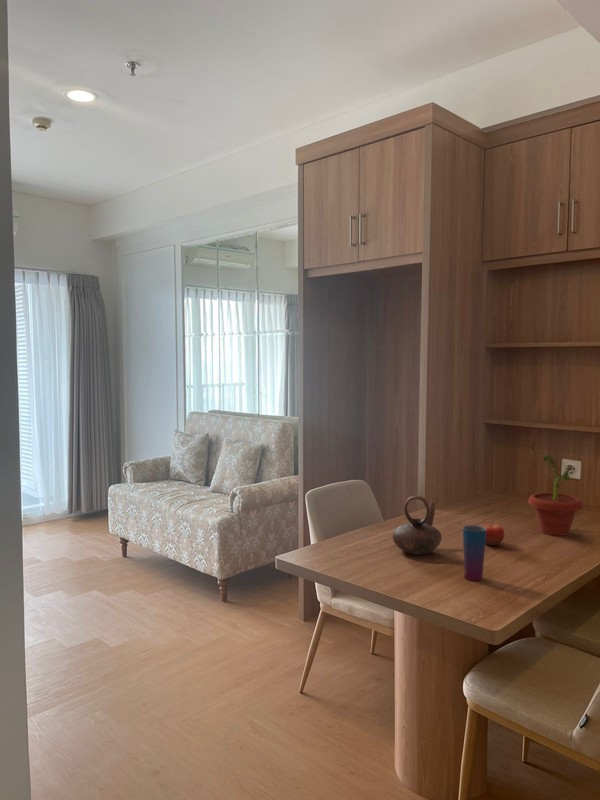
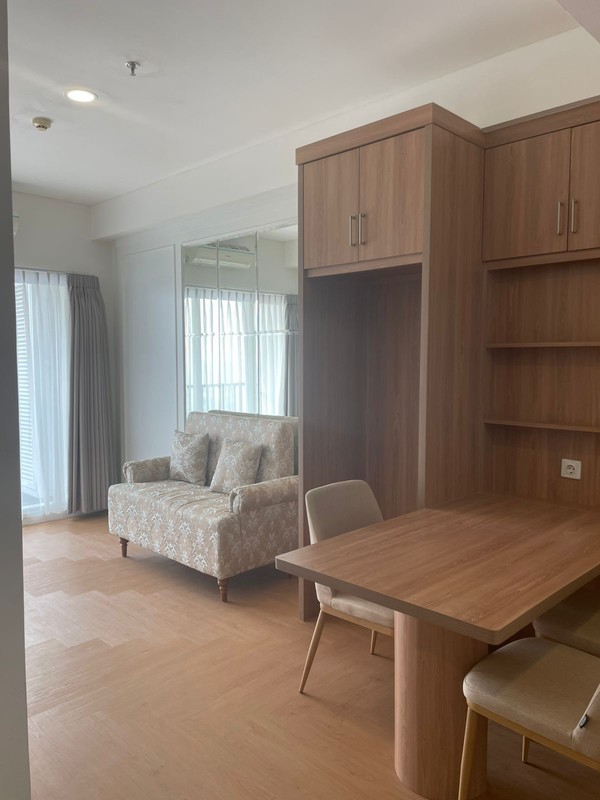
- teapot (419, 521)
- potted plant (555, 492)
- cup (473, 552)
- fruit (491, 532)
